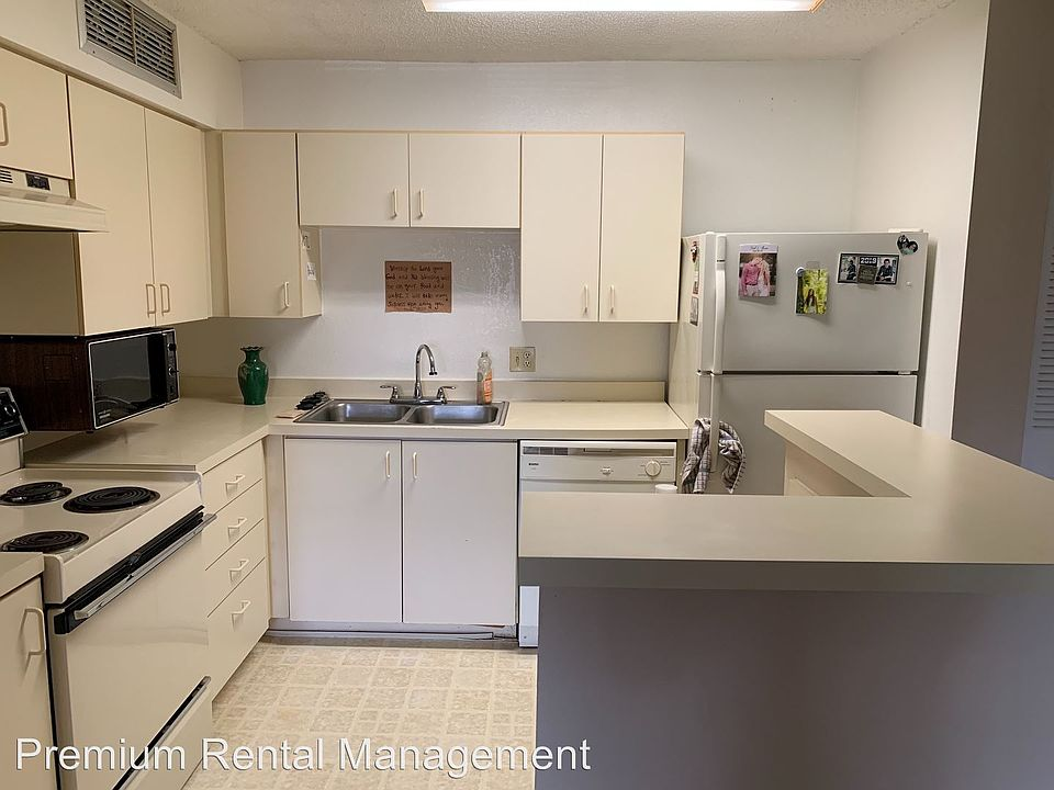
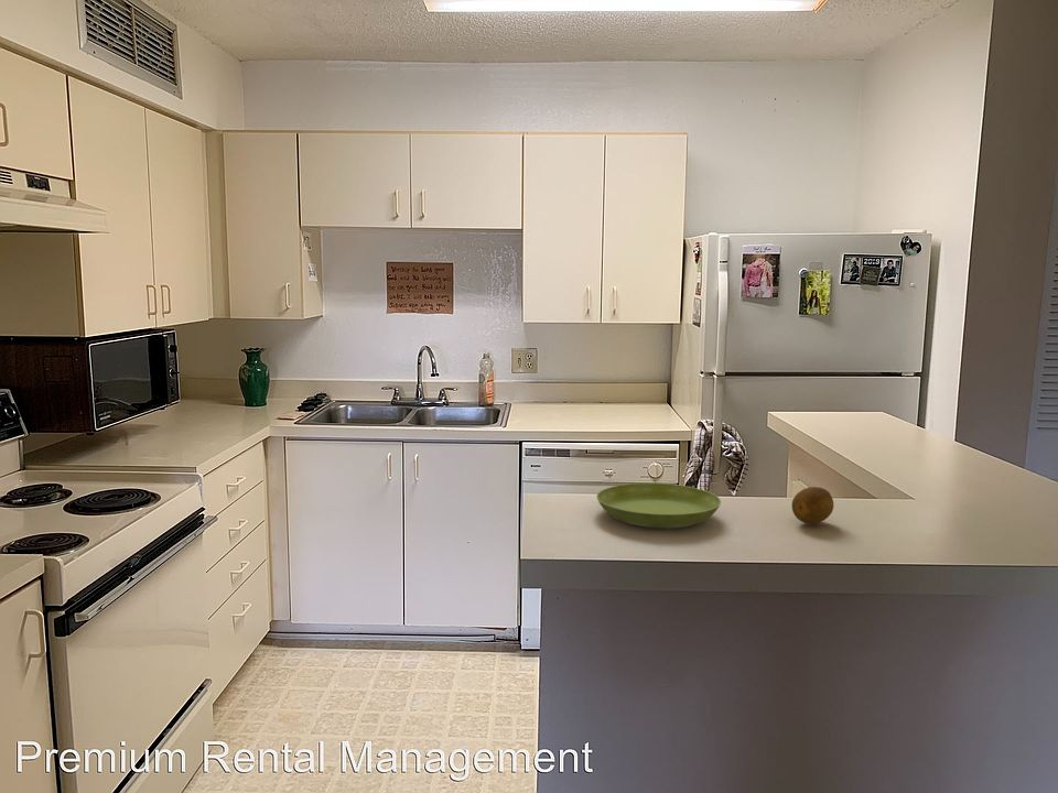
+ saucer (657, 506)
+ fruit (812, 504)
